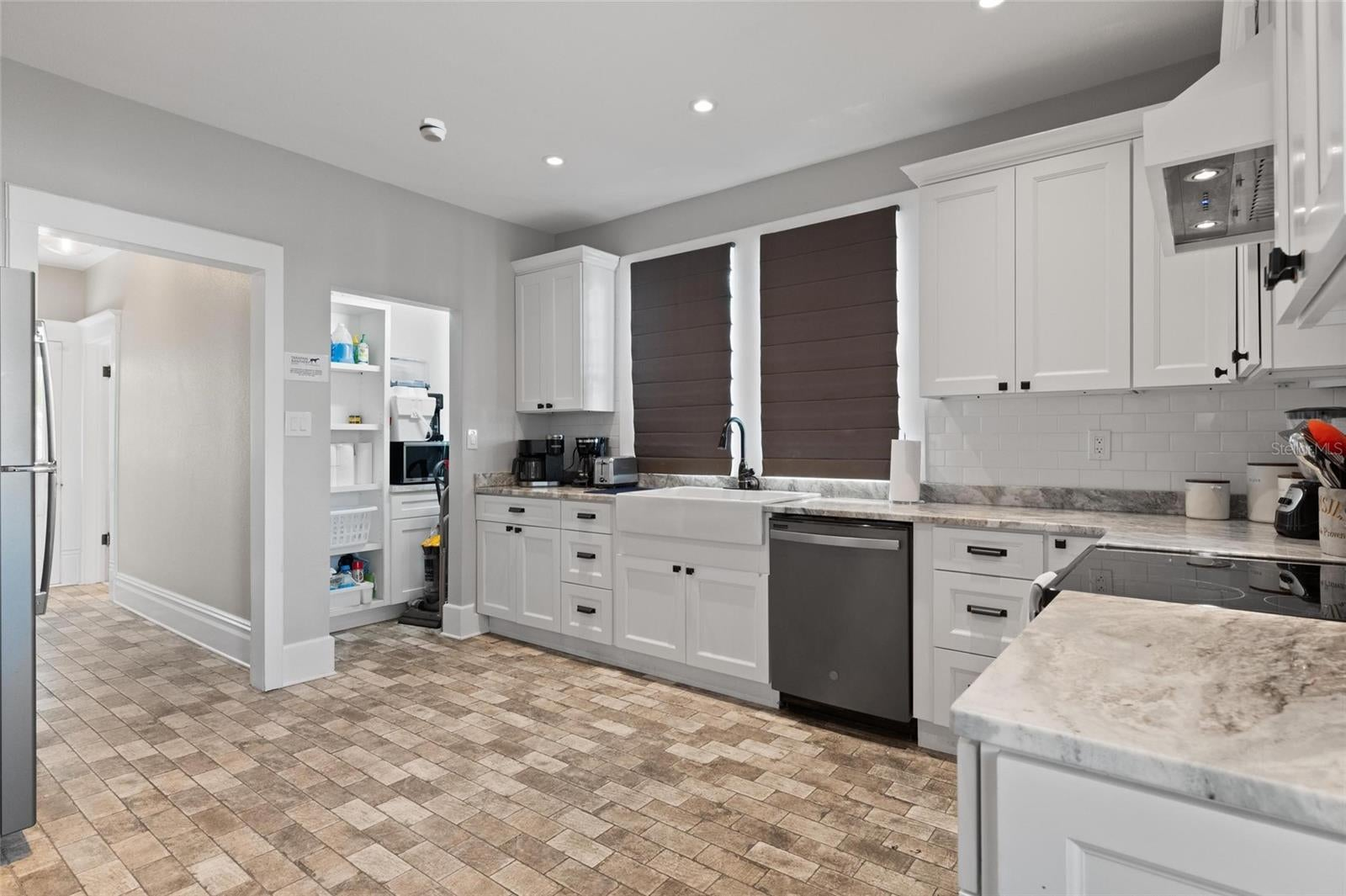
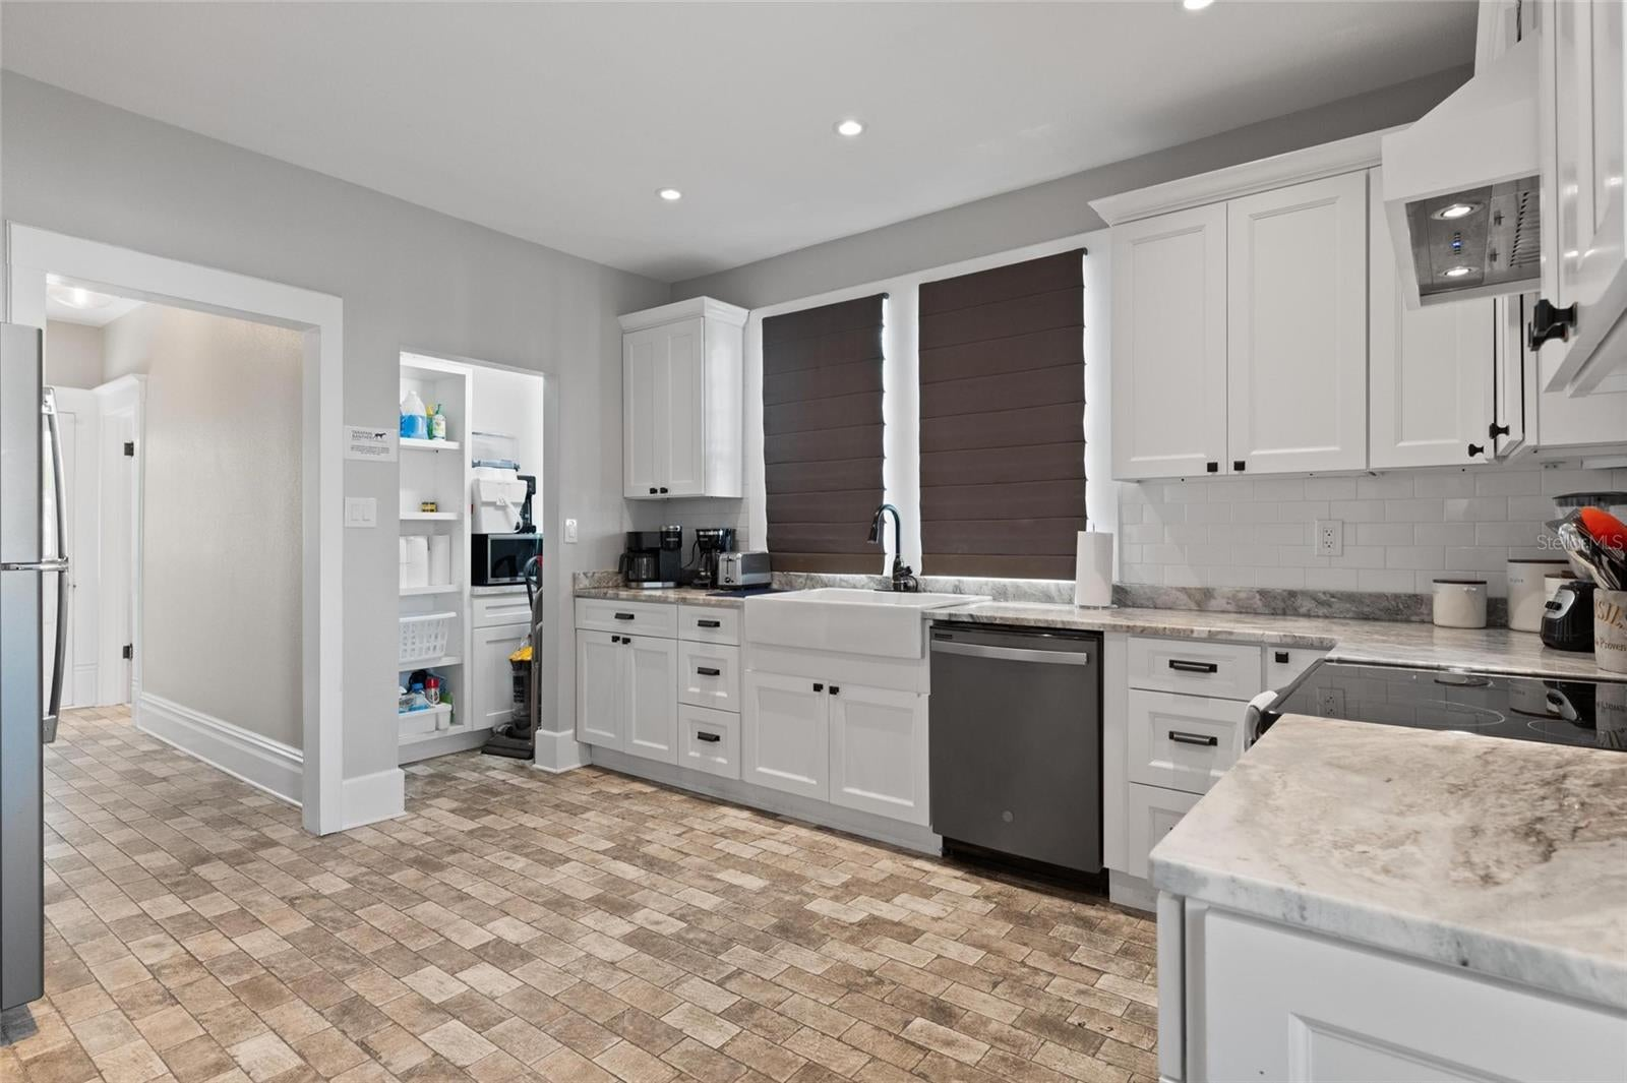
- smoke detector (432, 130)
